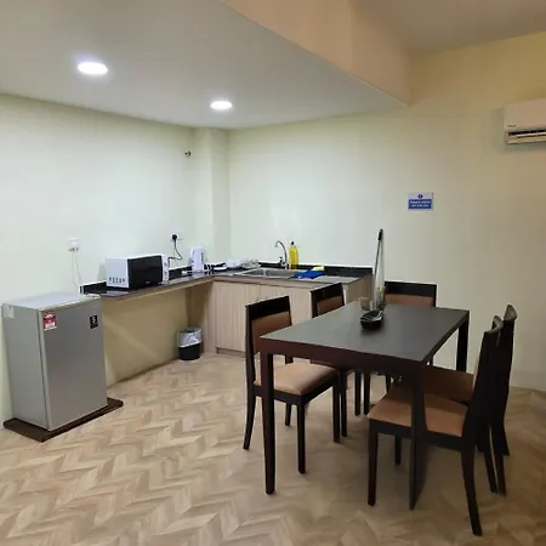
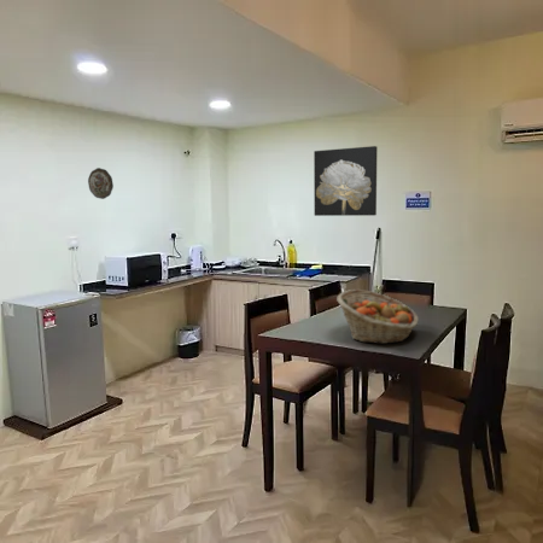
+ fruit basket (376, 314)
+ wall art (344, 182)
+ decorative plate (99, 183)
